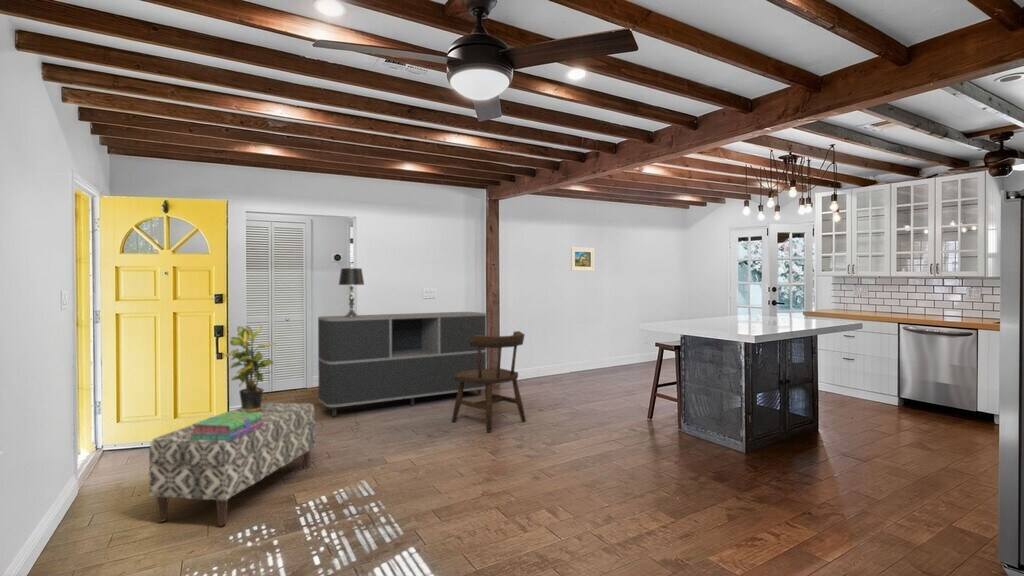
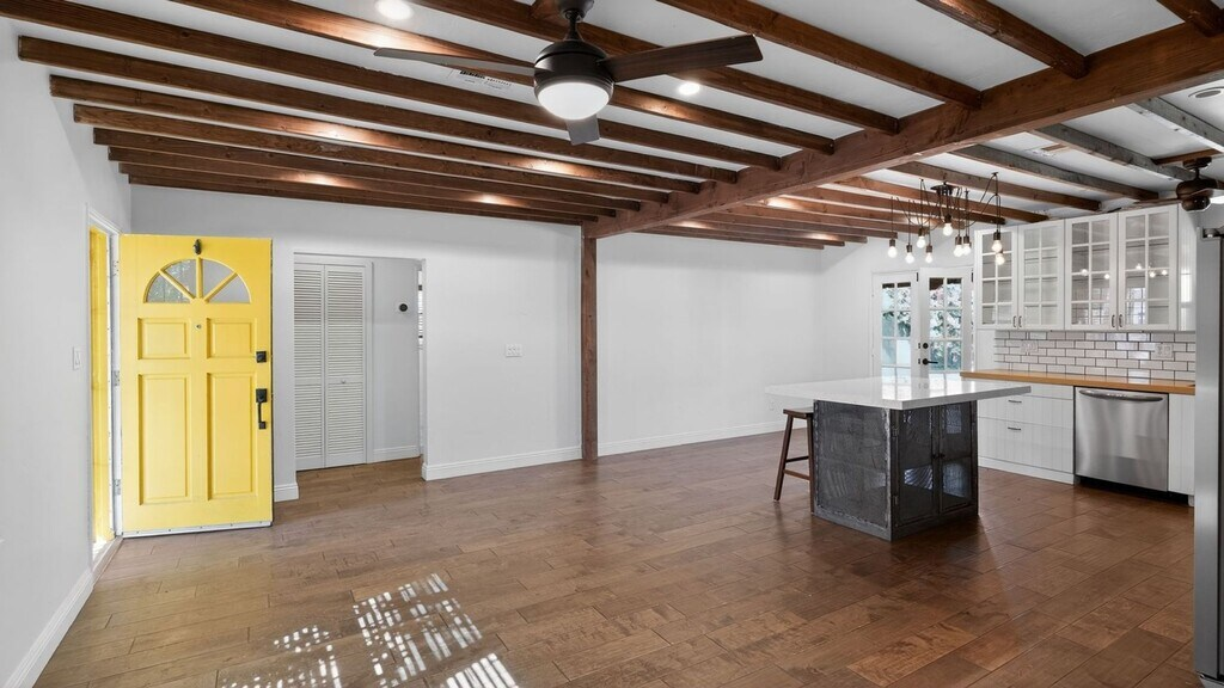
- stack of books (228, 425)
- sideboard (406, 358)
- dining chair (490, 377)
- potted plant (248, 368)
- table lamp (351, 292)
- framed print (582, 259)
- bench (243, 455)
